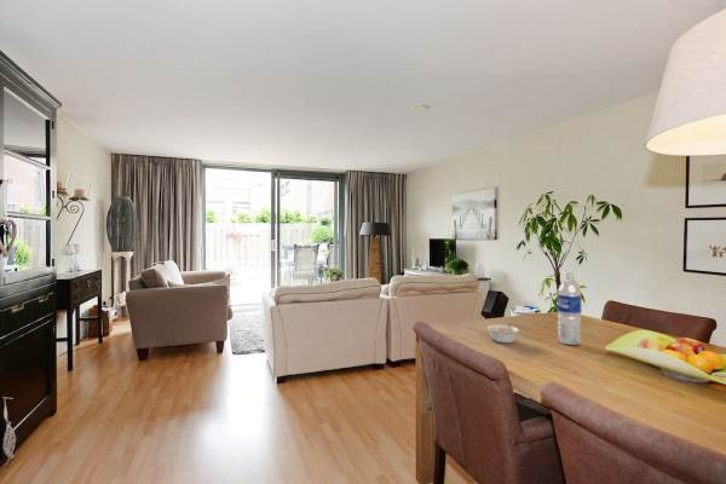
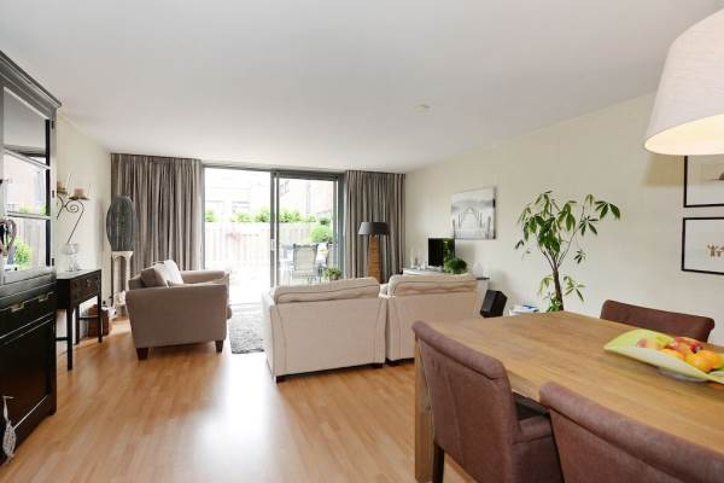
- water bottle (569, 307)
- legume (502, 333)
